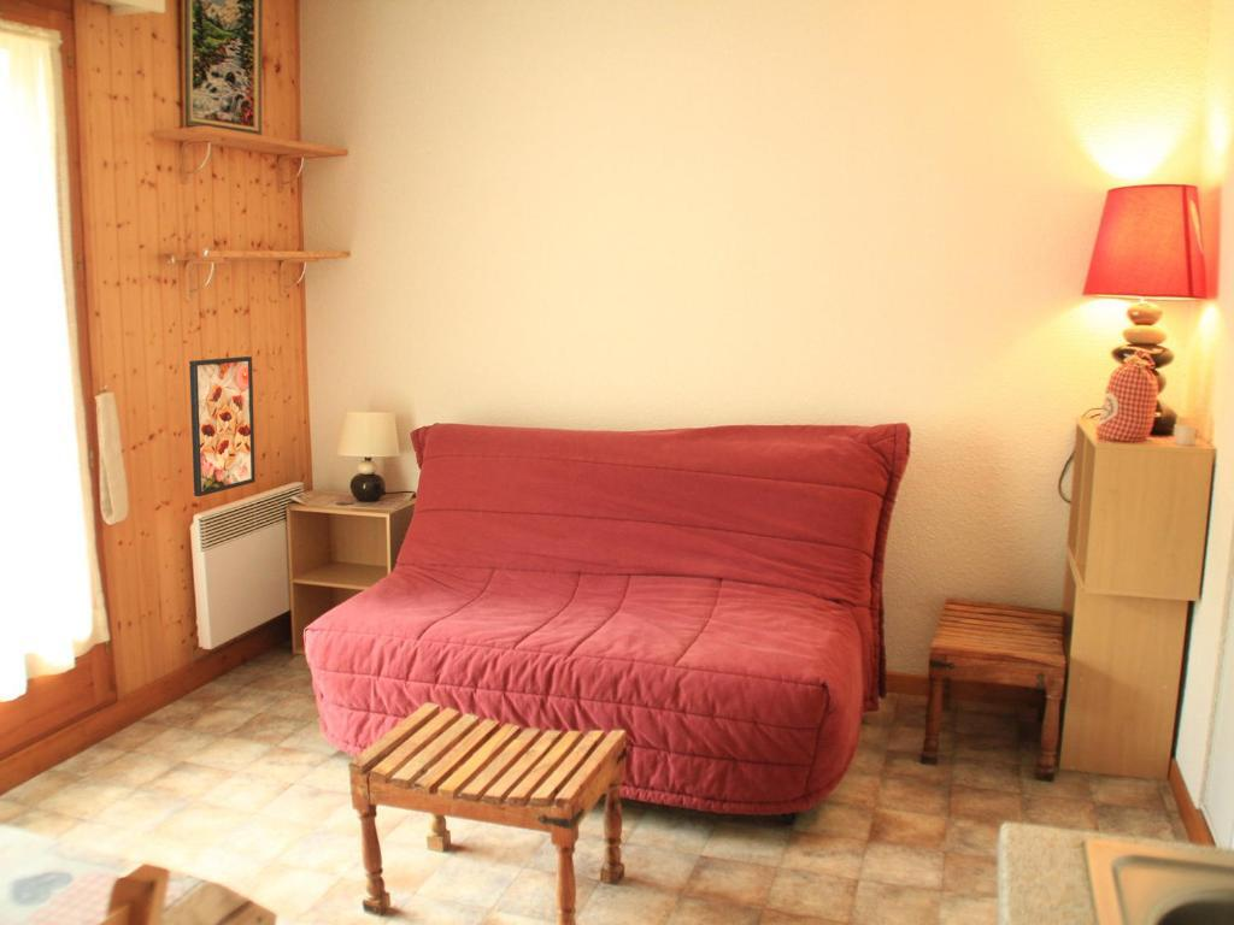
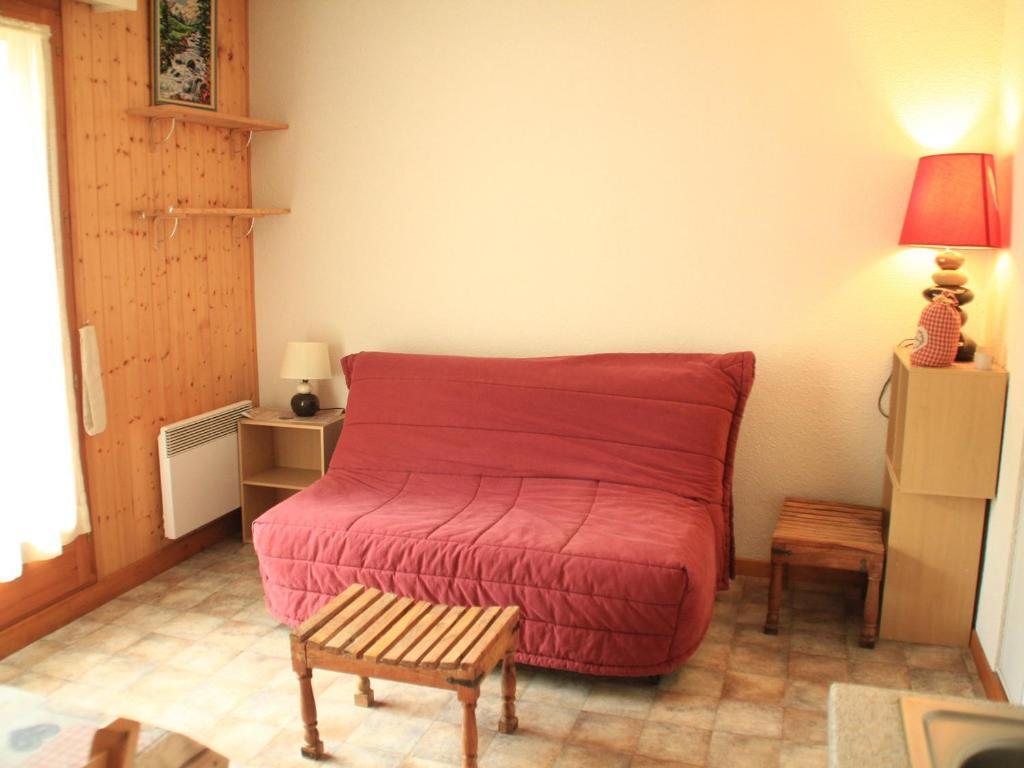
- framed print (223, 424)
